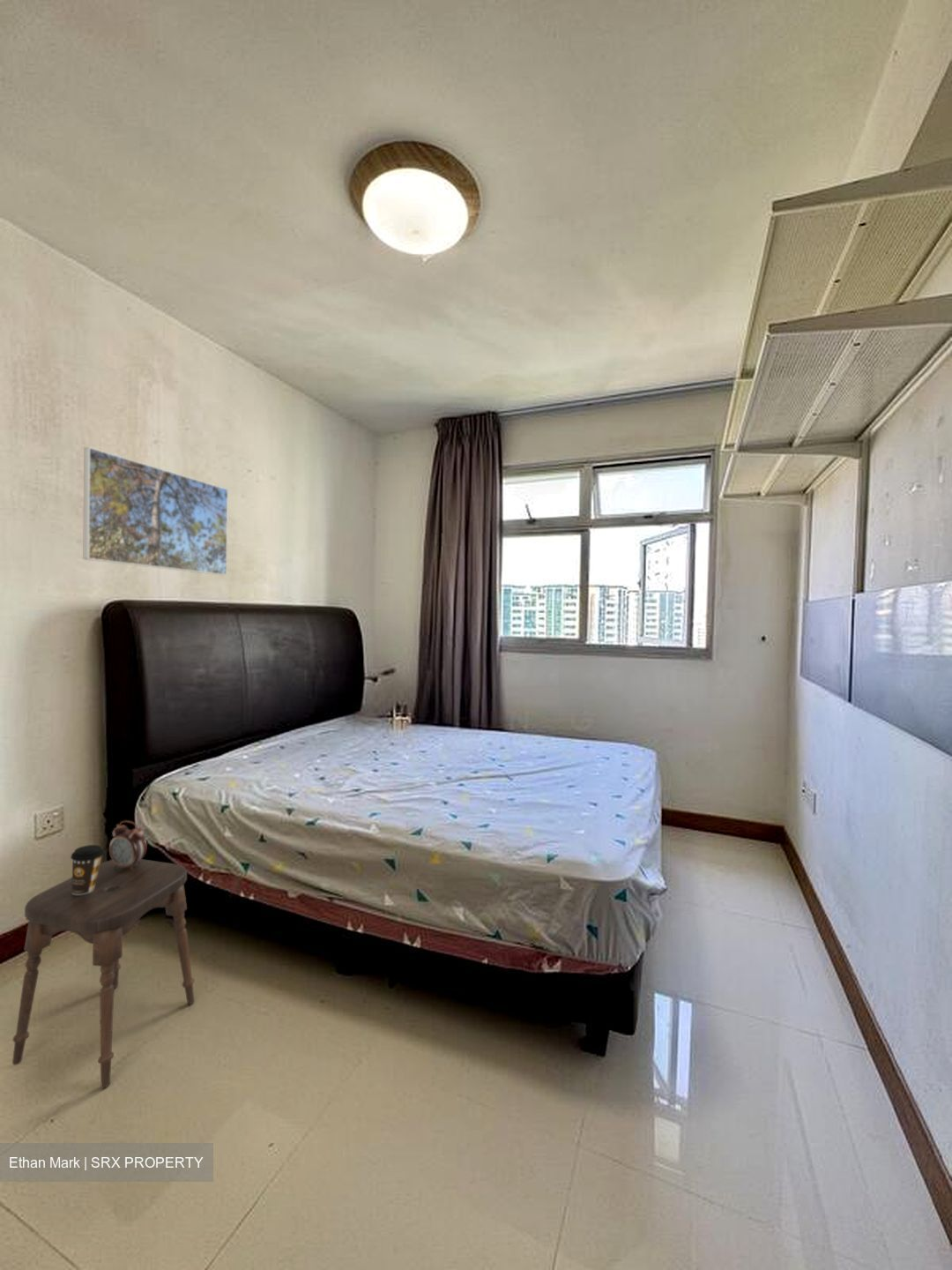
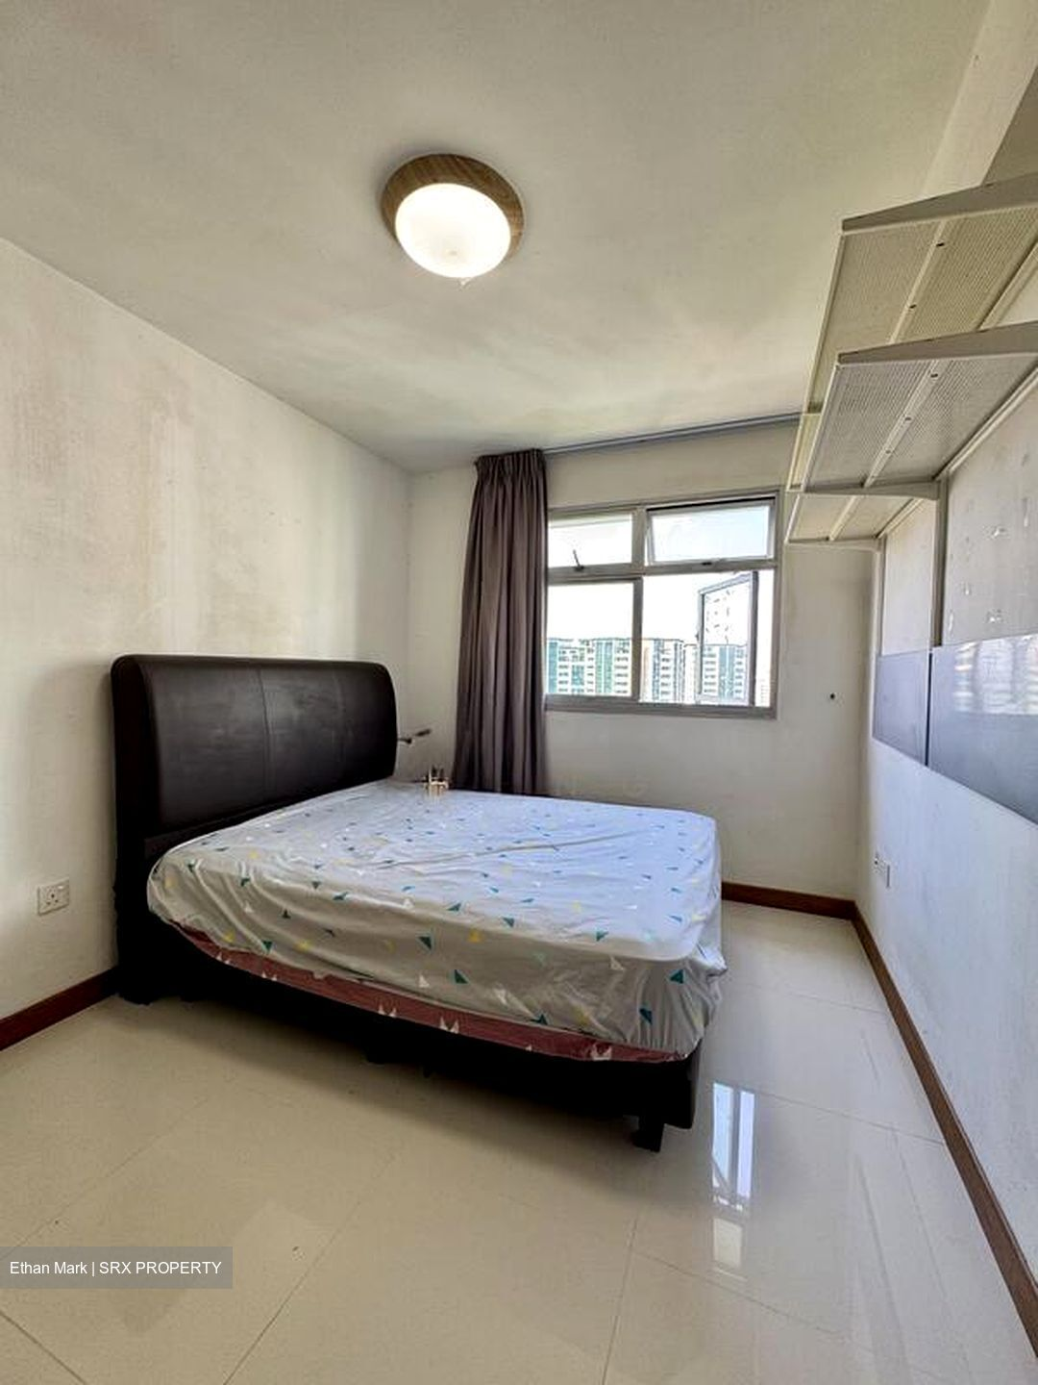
- alarm clock (128, 843)
- coffee cup (83, 870)
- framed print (164, 519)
- stool (111, 958)
